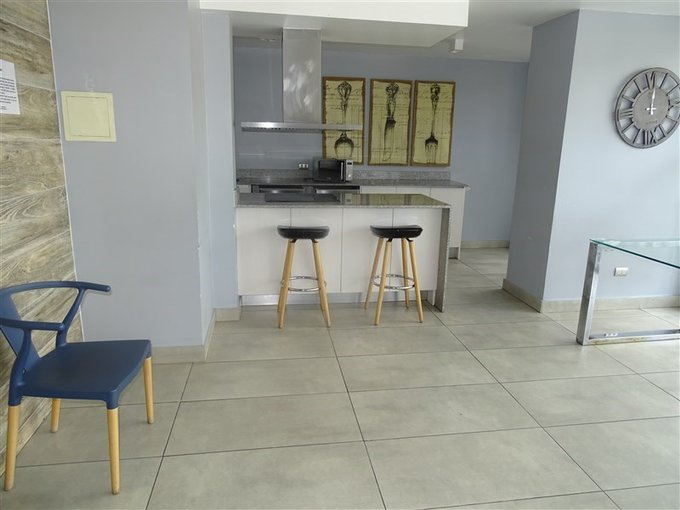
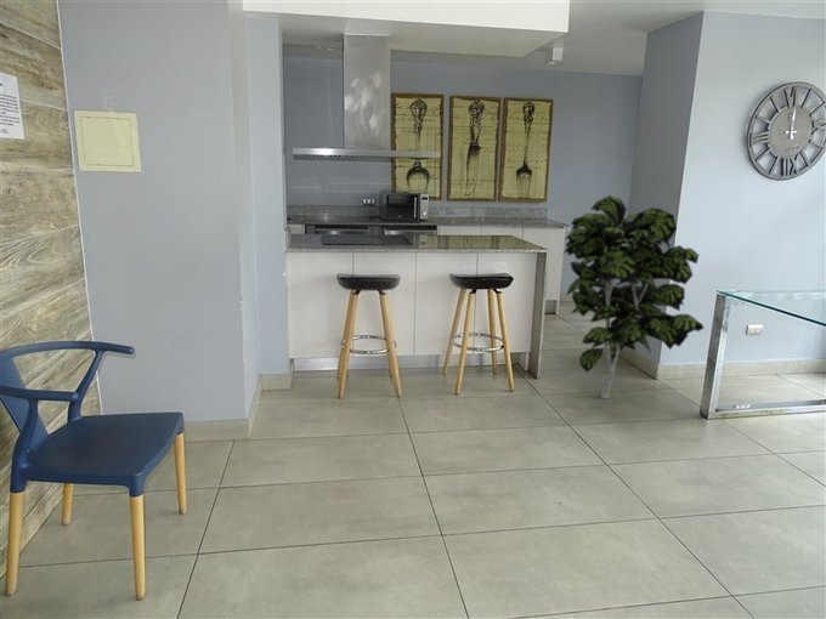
+ indoor plant (626, 302)
